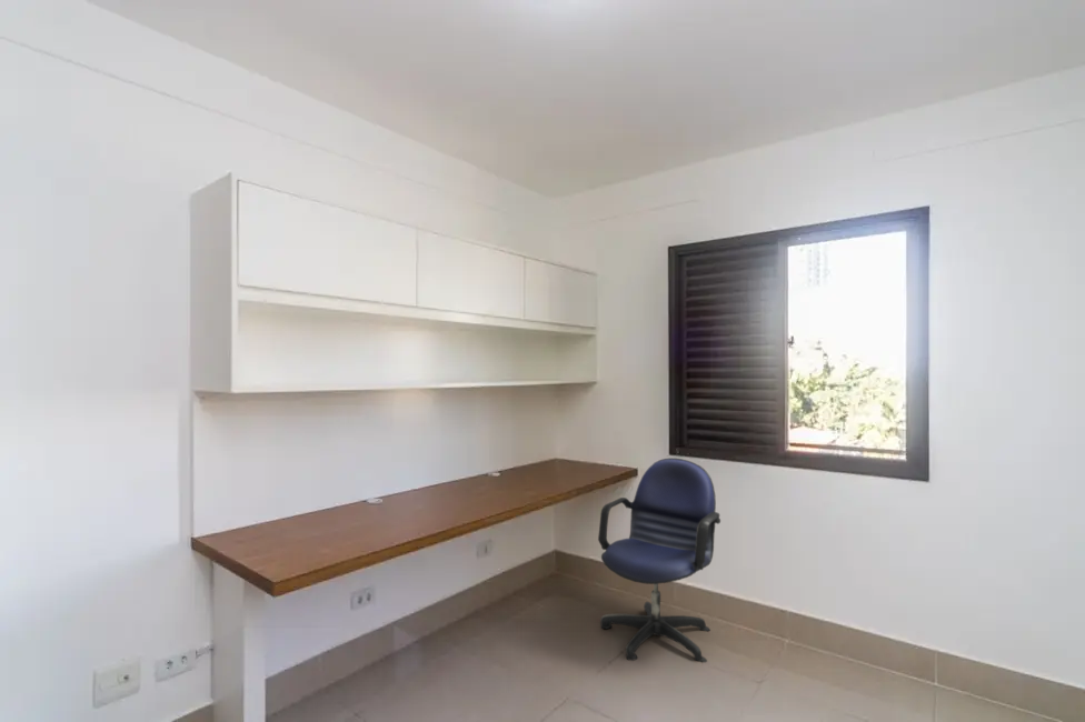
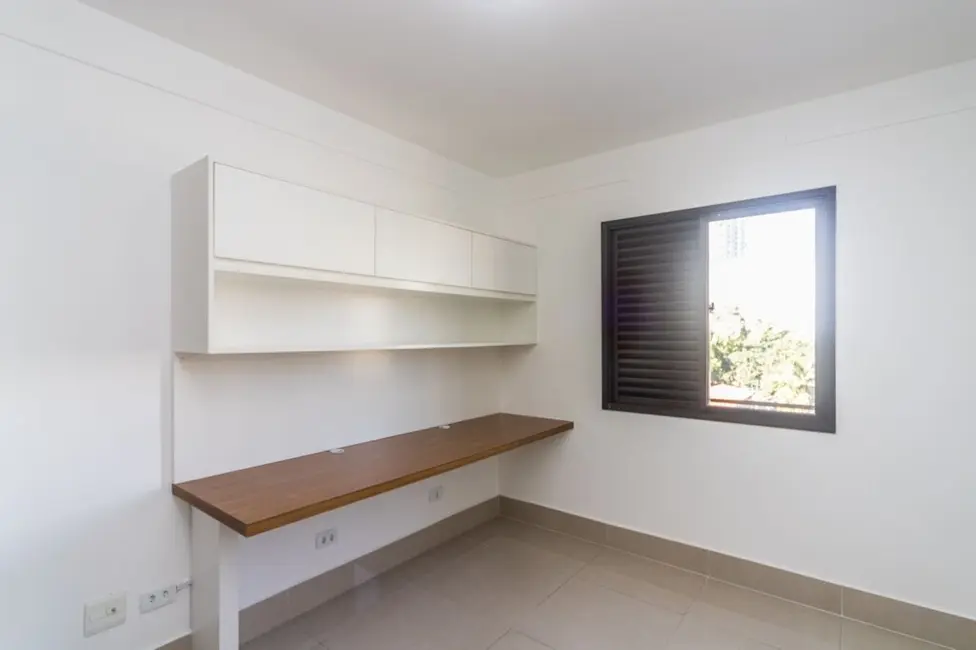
- office chair (659, 550)
